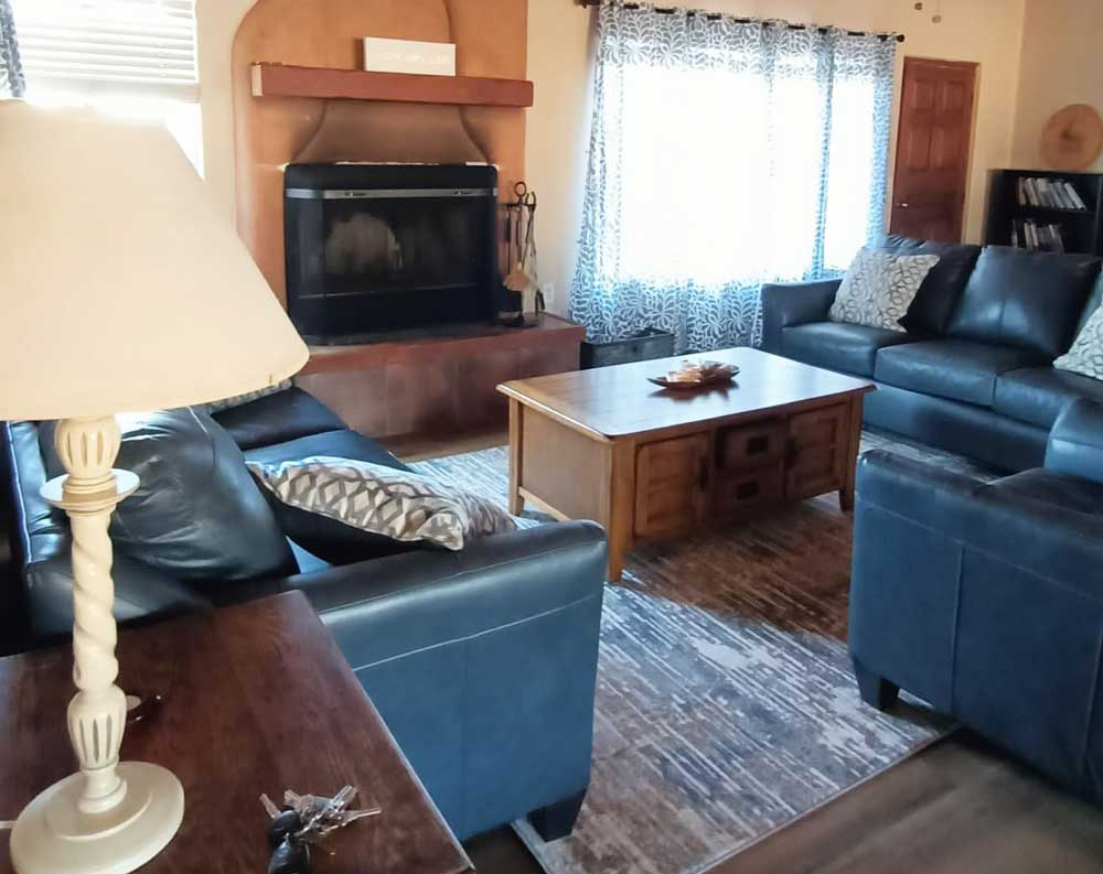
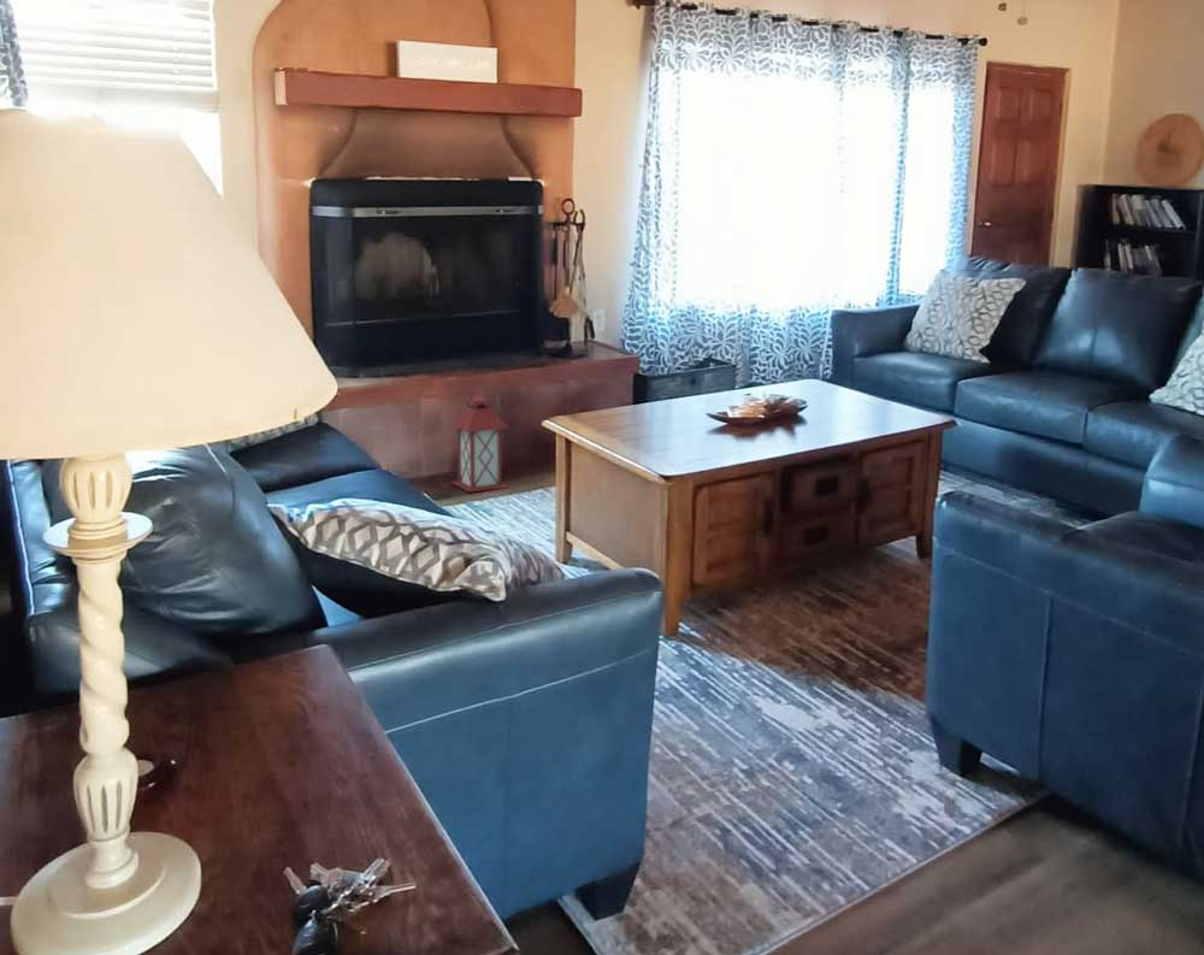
+ lantern (479, 431)
